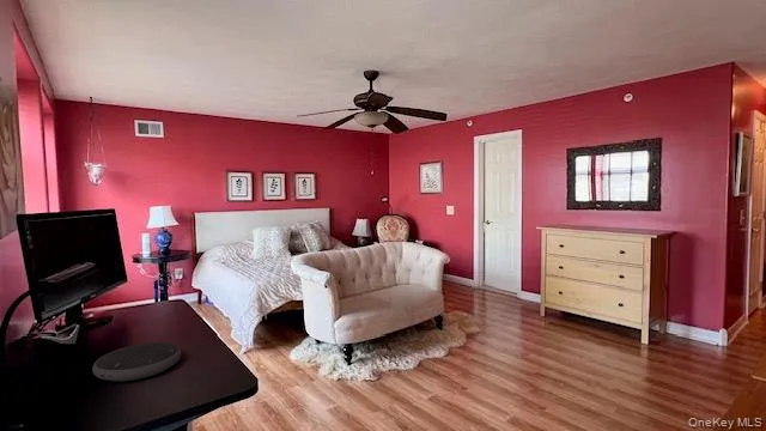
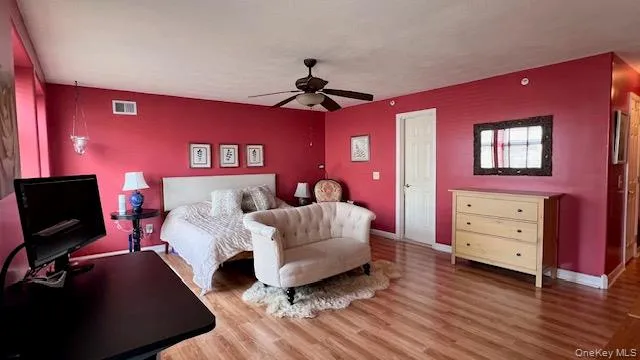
- speaker (141, 358)
